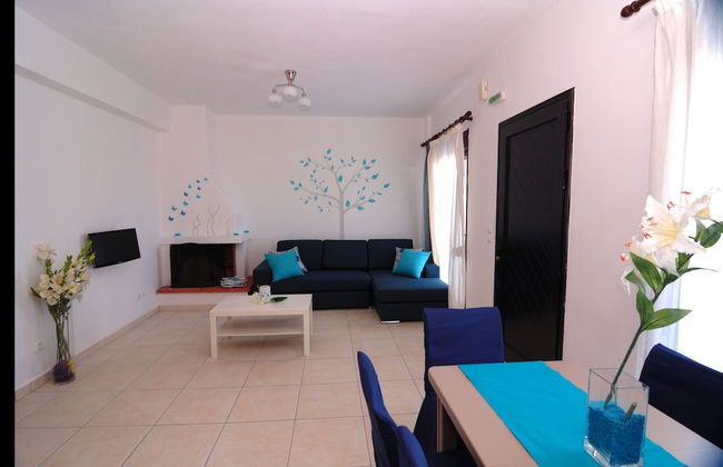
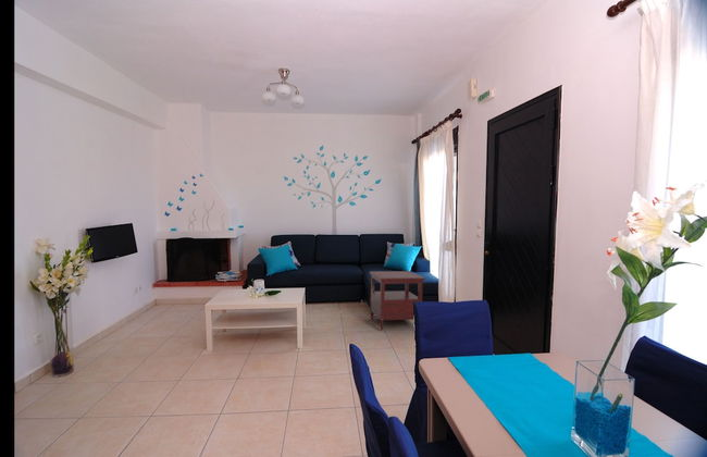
+ side table (395, 298)
